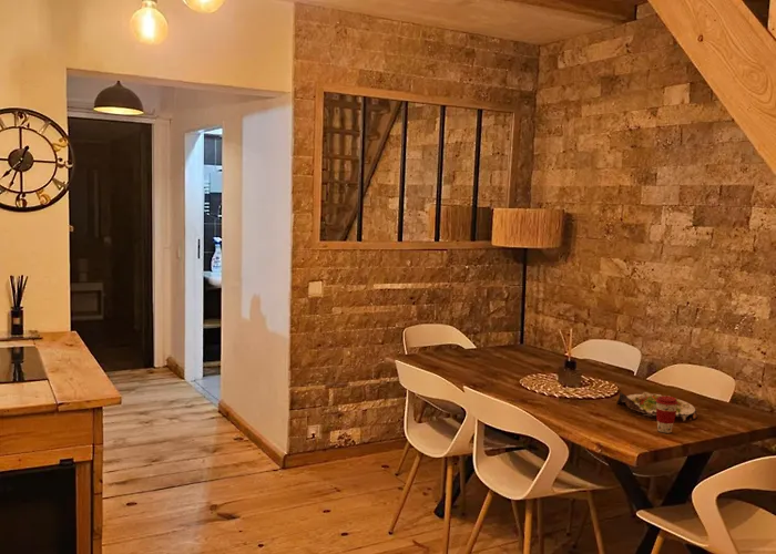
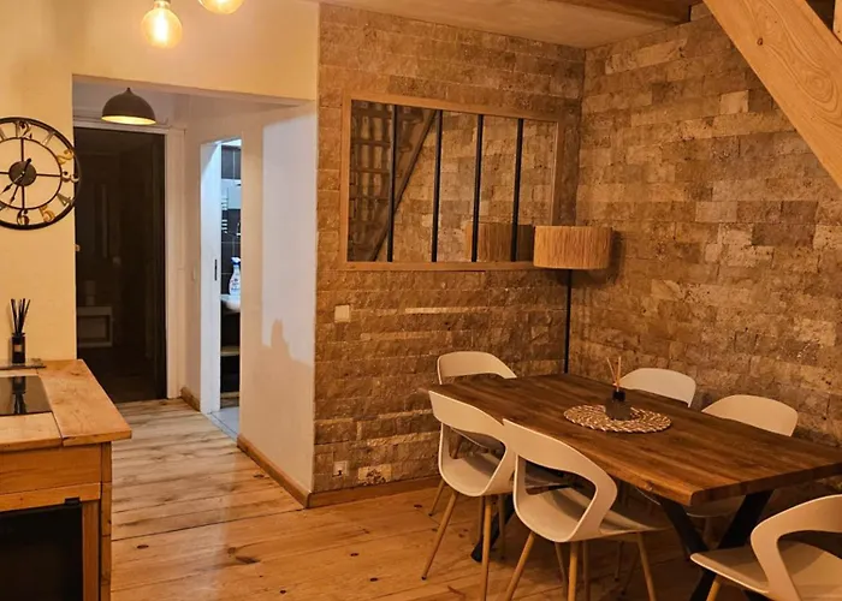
- salad plate (655, 402)
- coffee cup (665, 414)
